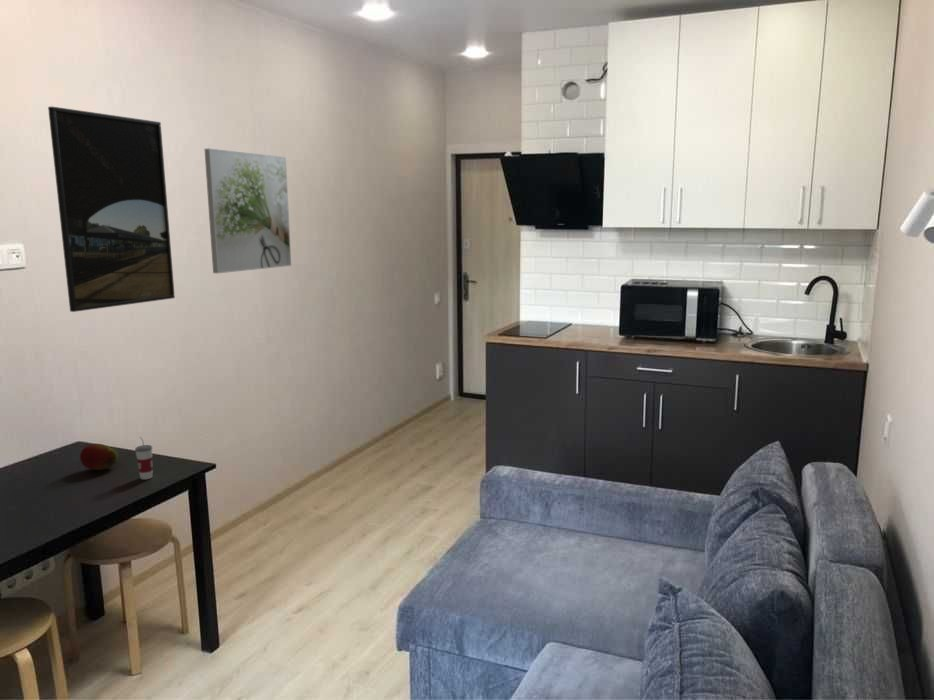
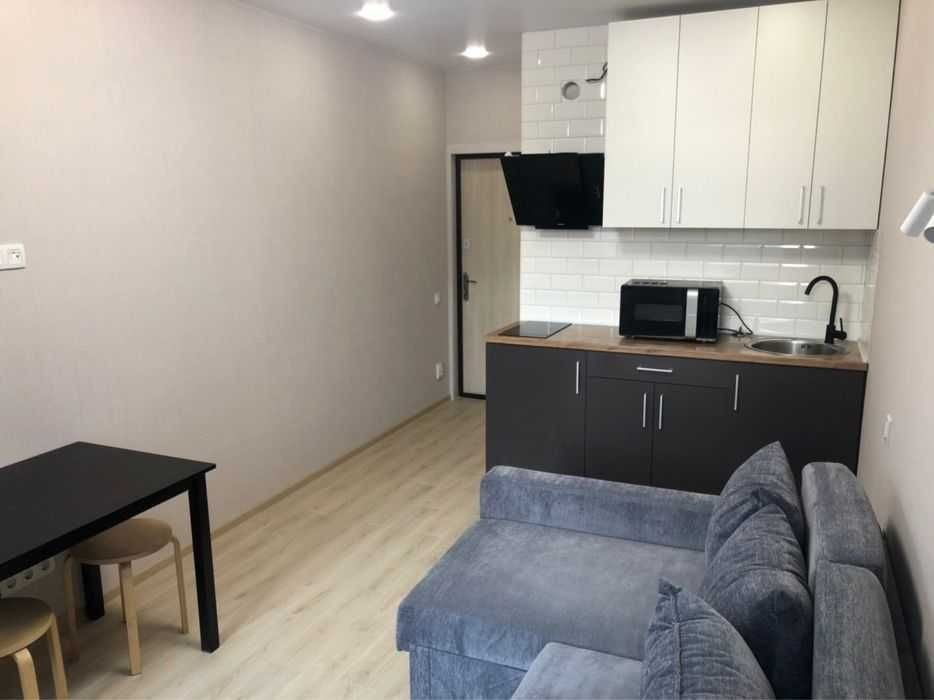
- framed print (251, 212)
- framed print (117, 211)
- fruit (99, 456)
- cup (144, 457)
